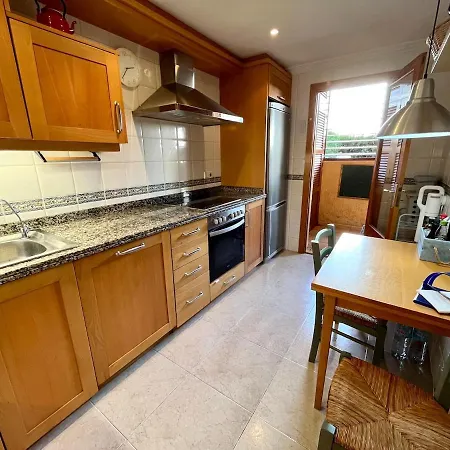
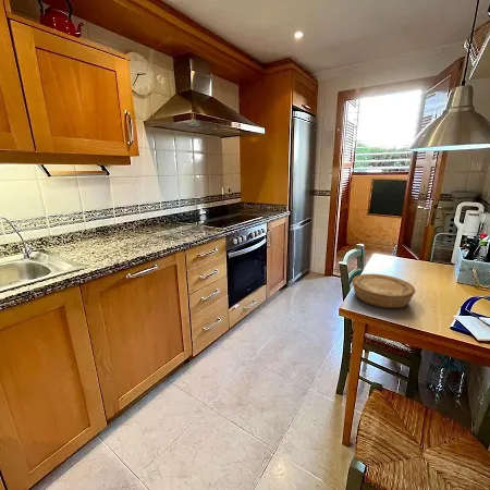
+ bowl (381, 290)
